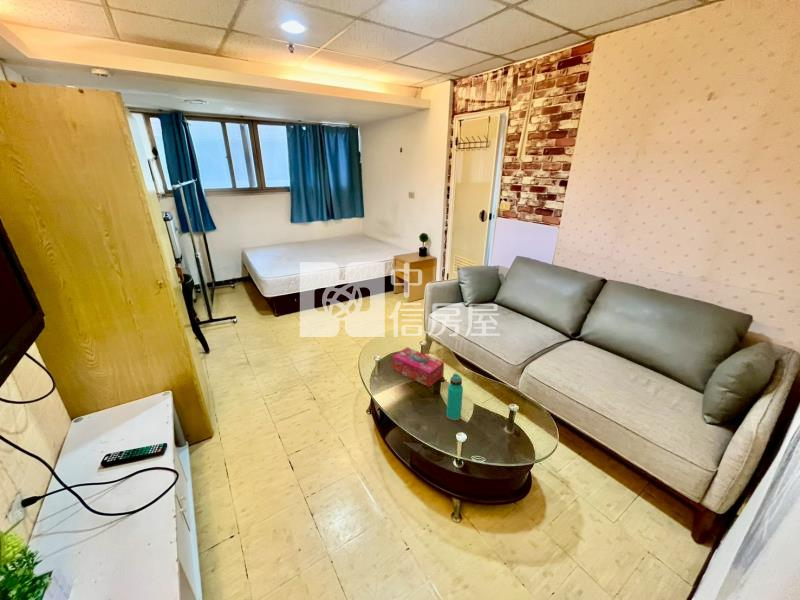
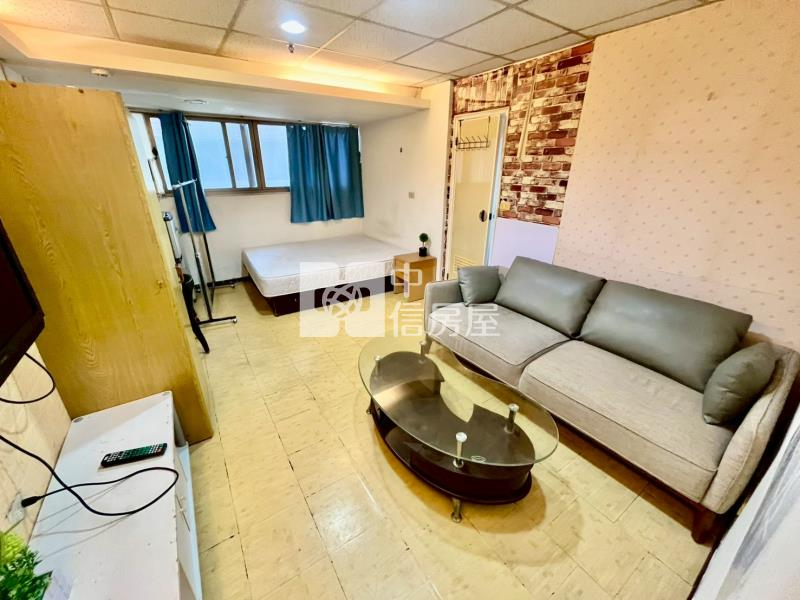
- water bottle (454, 396)
- tissue box (417, 365)
